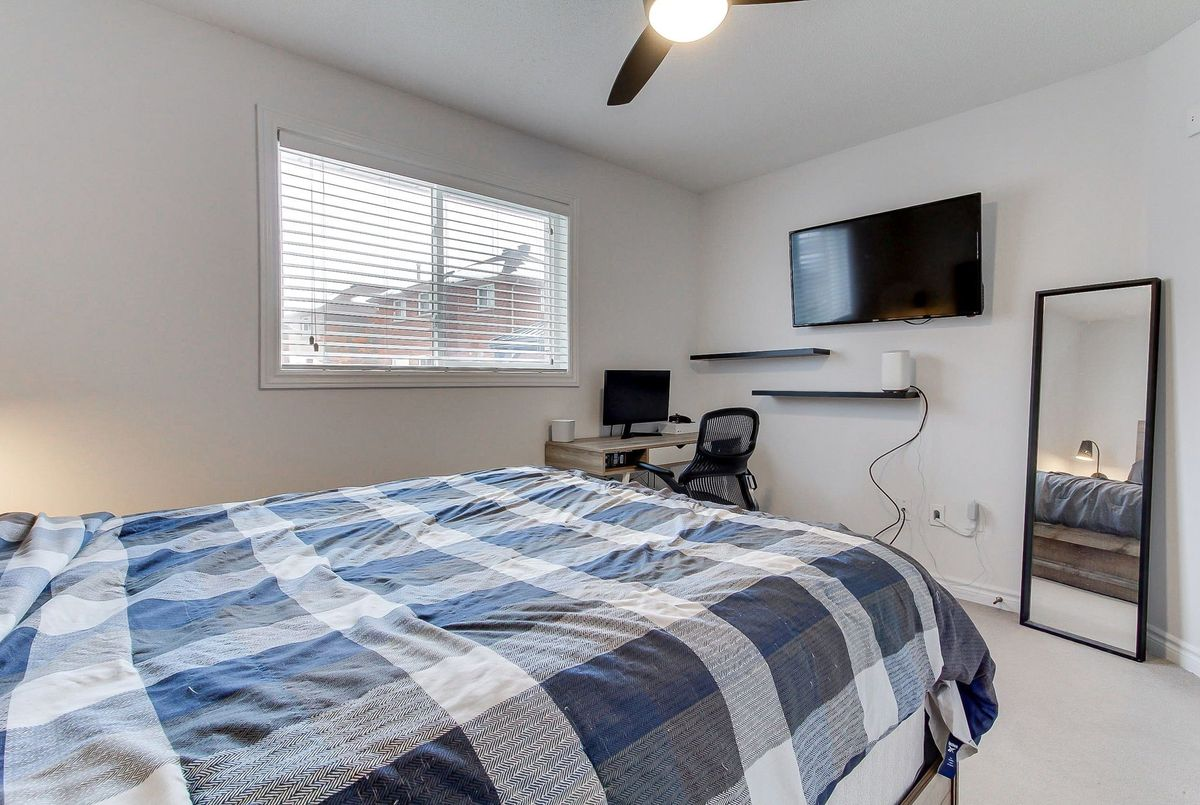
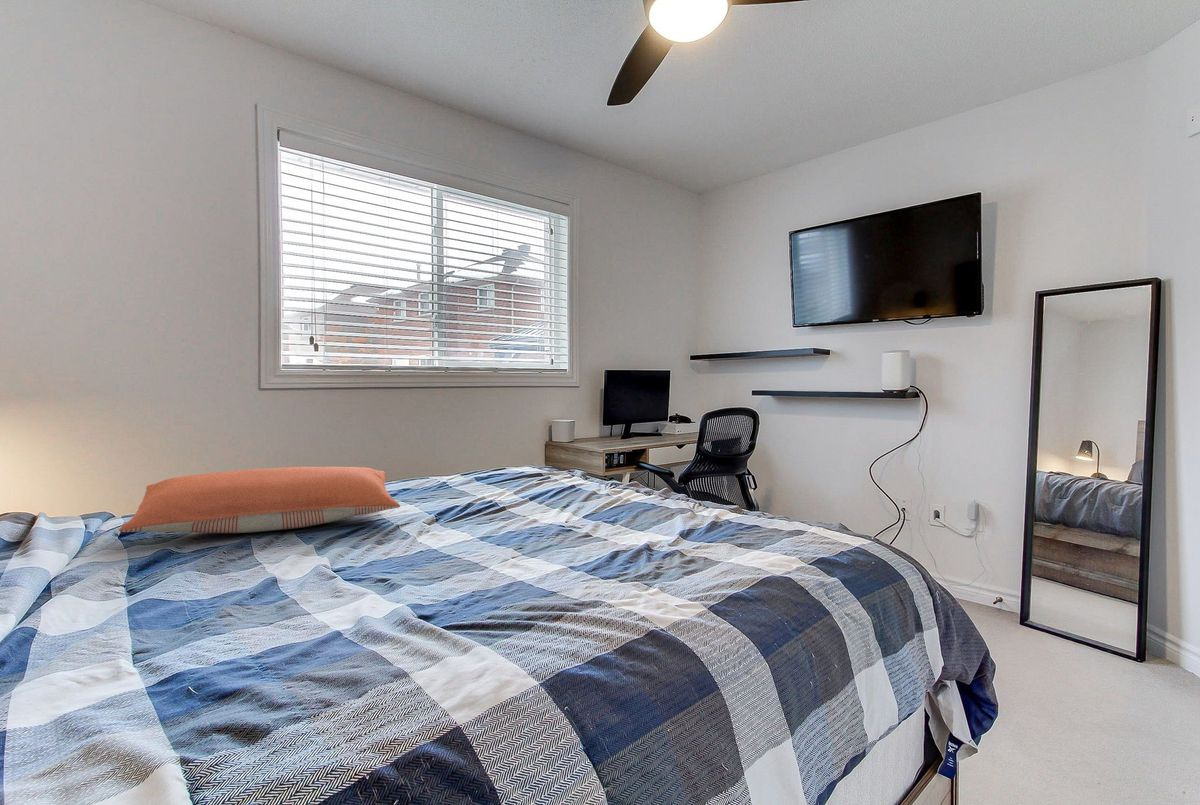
+ pillow (275, 497)
